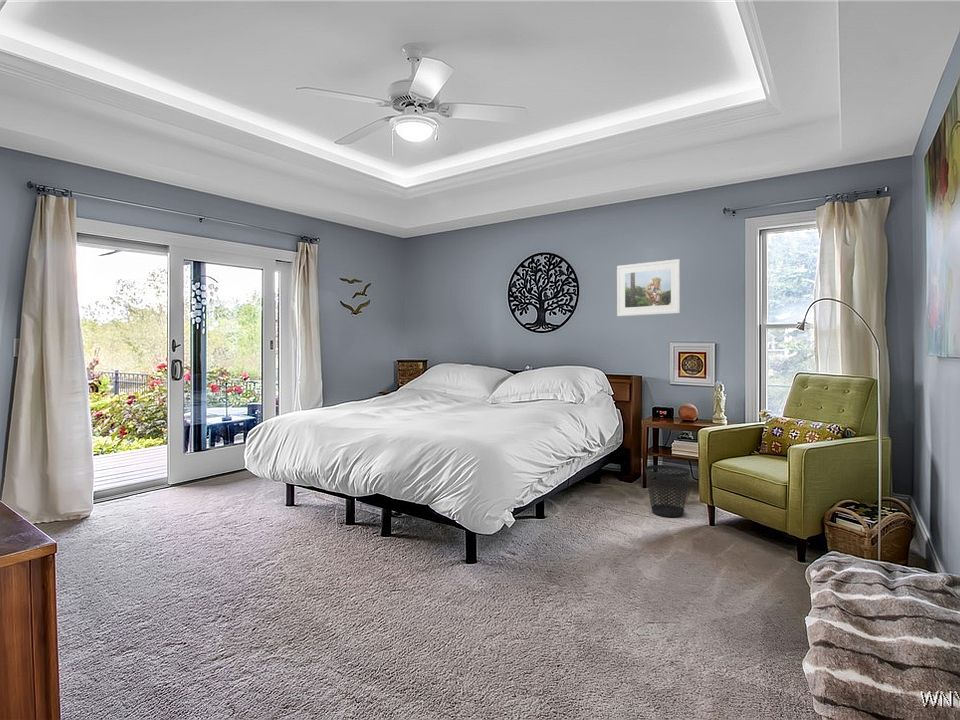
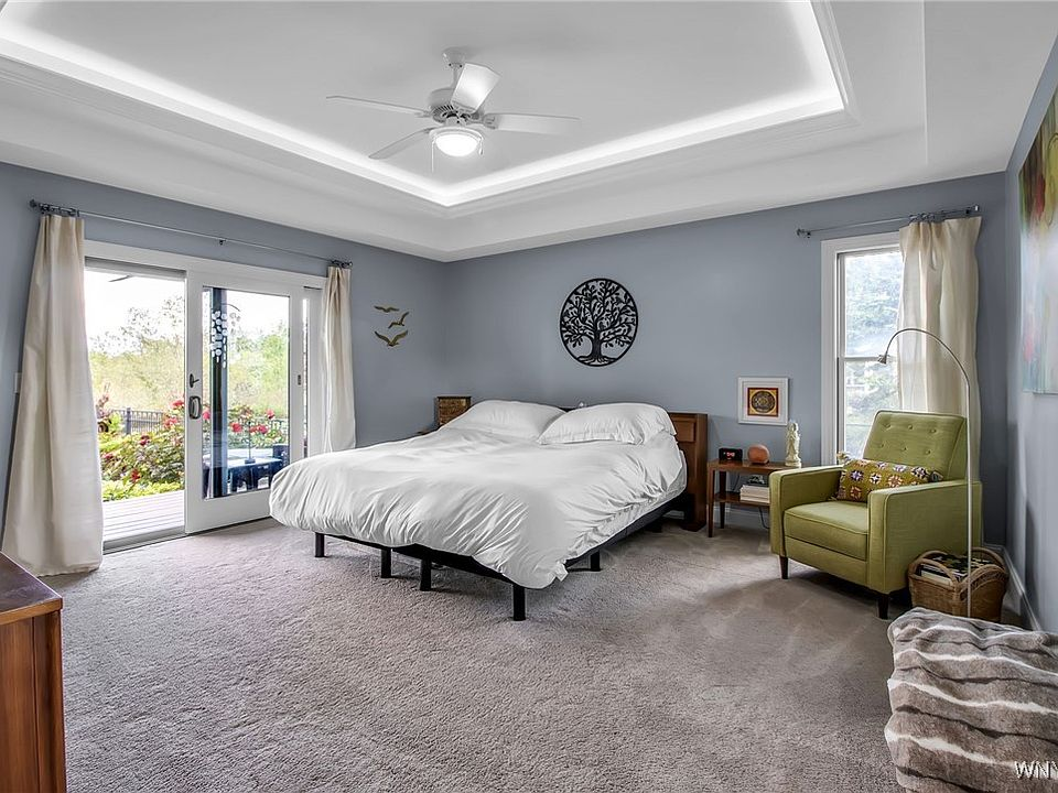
- wastebasket (667, 491)
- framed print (647, 288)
